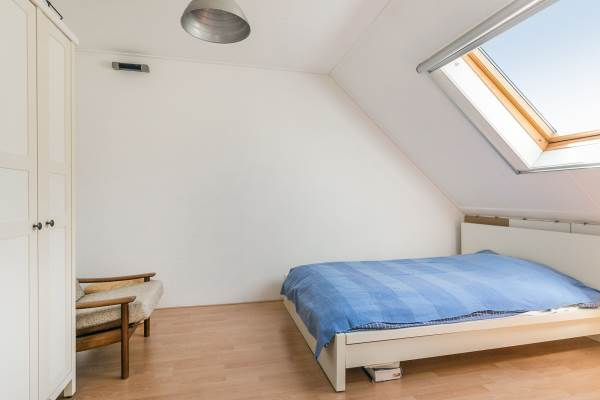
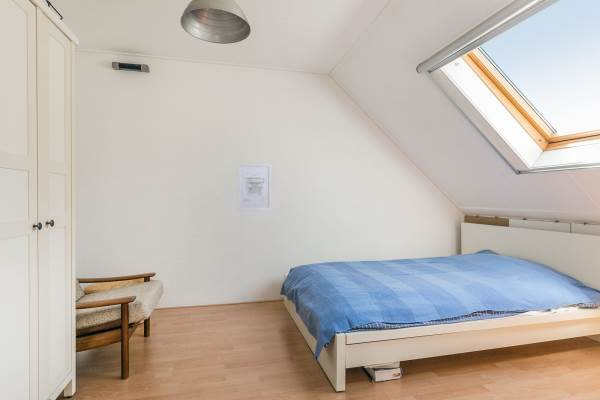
+ wall art (254, 187)
